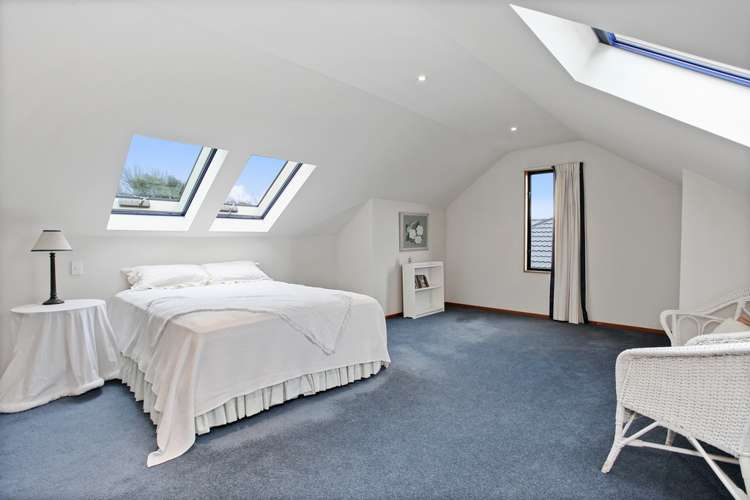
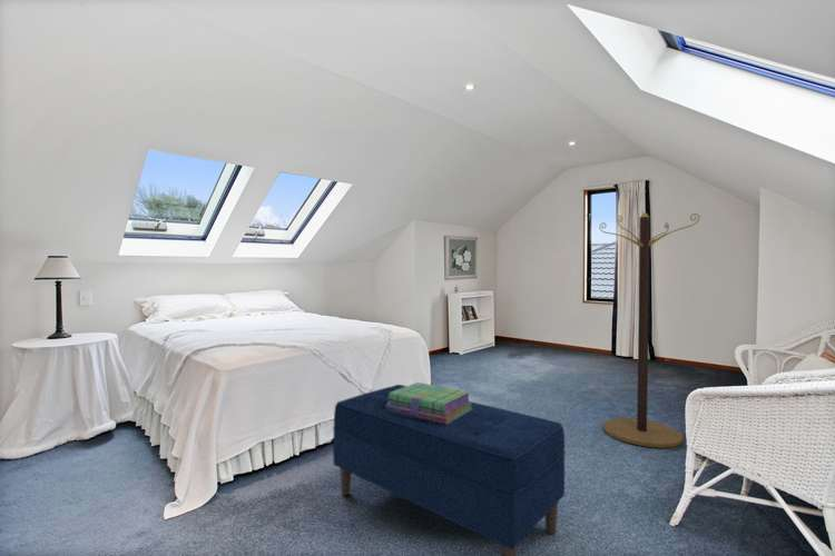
+ coat rack (642, 322)
+ bench (440, 461)
+ stack of books (429, 400)
